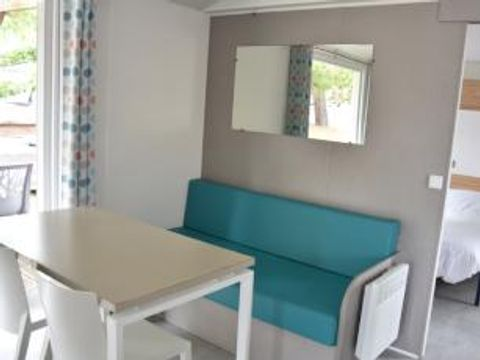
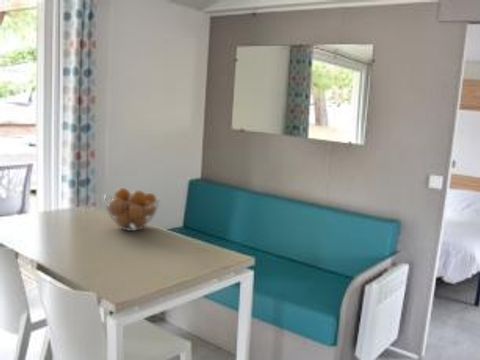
+ fruit basket (132, 208)
